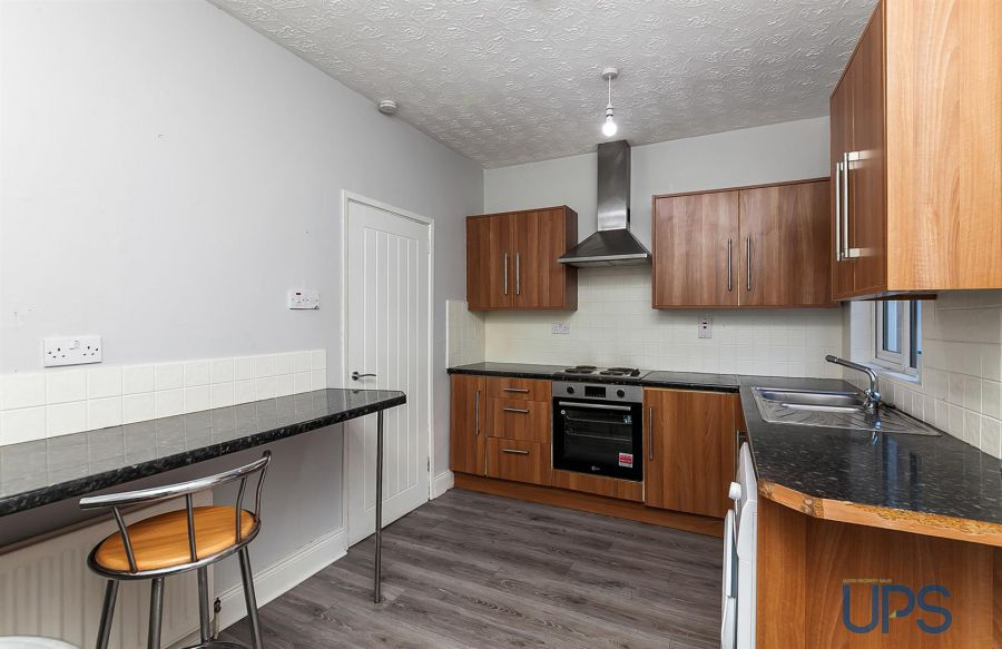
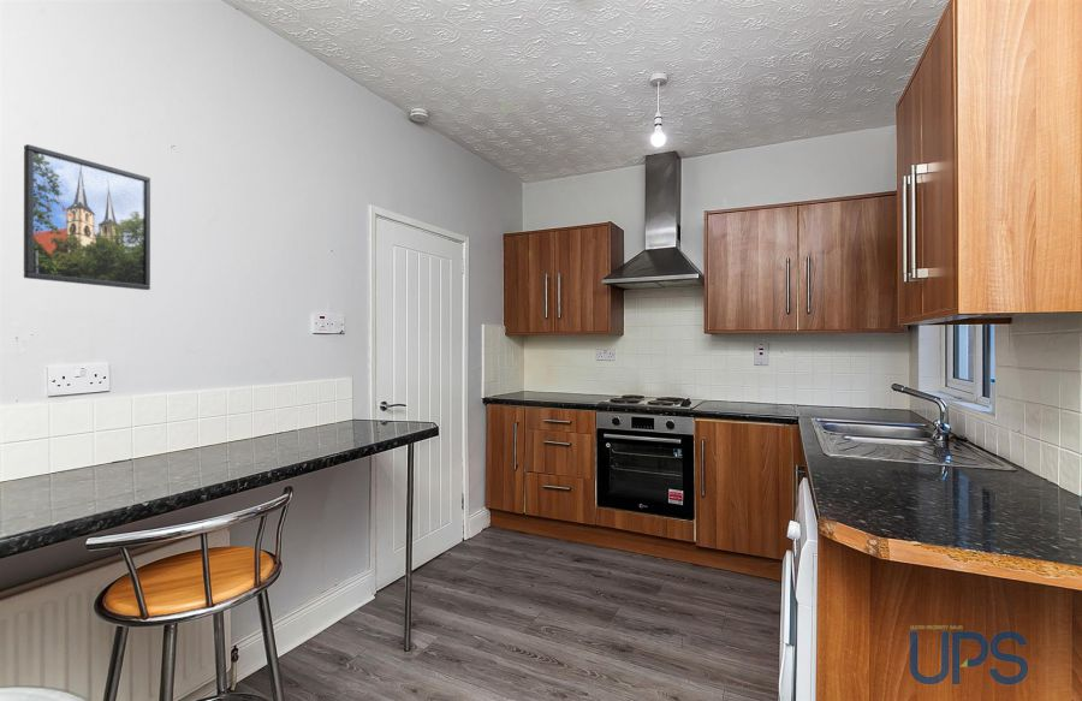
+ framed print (91, 222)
